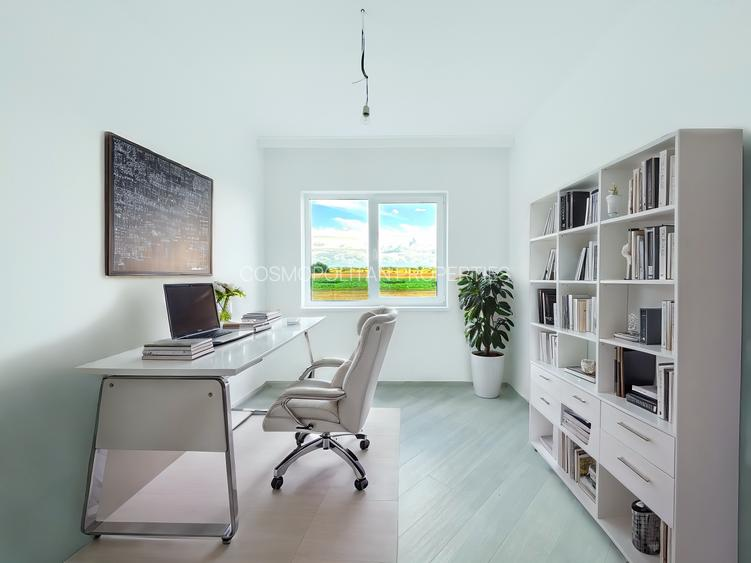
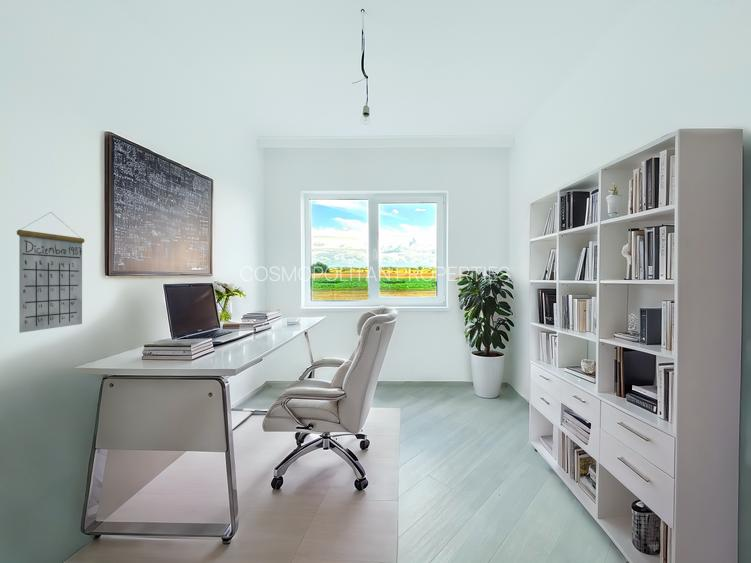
+ calendar (53, 270)
